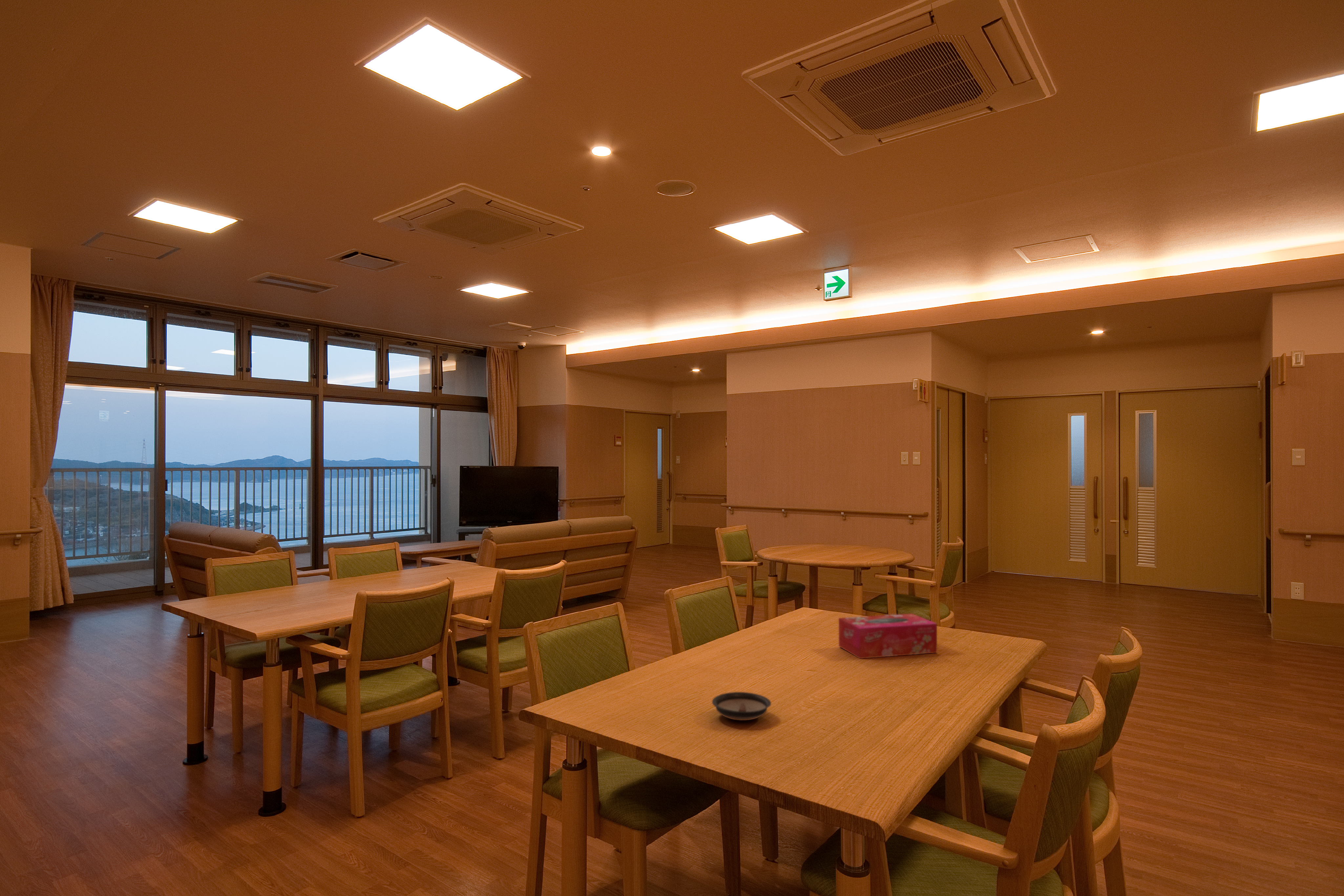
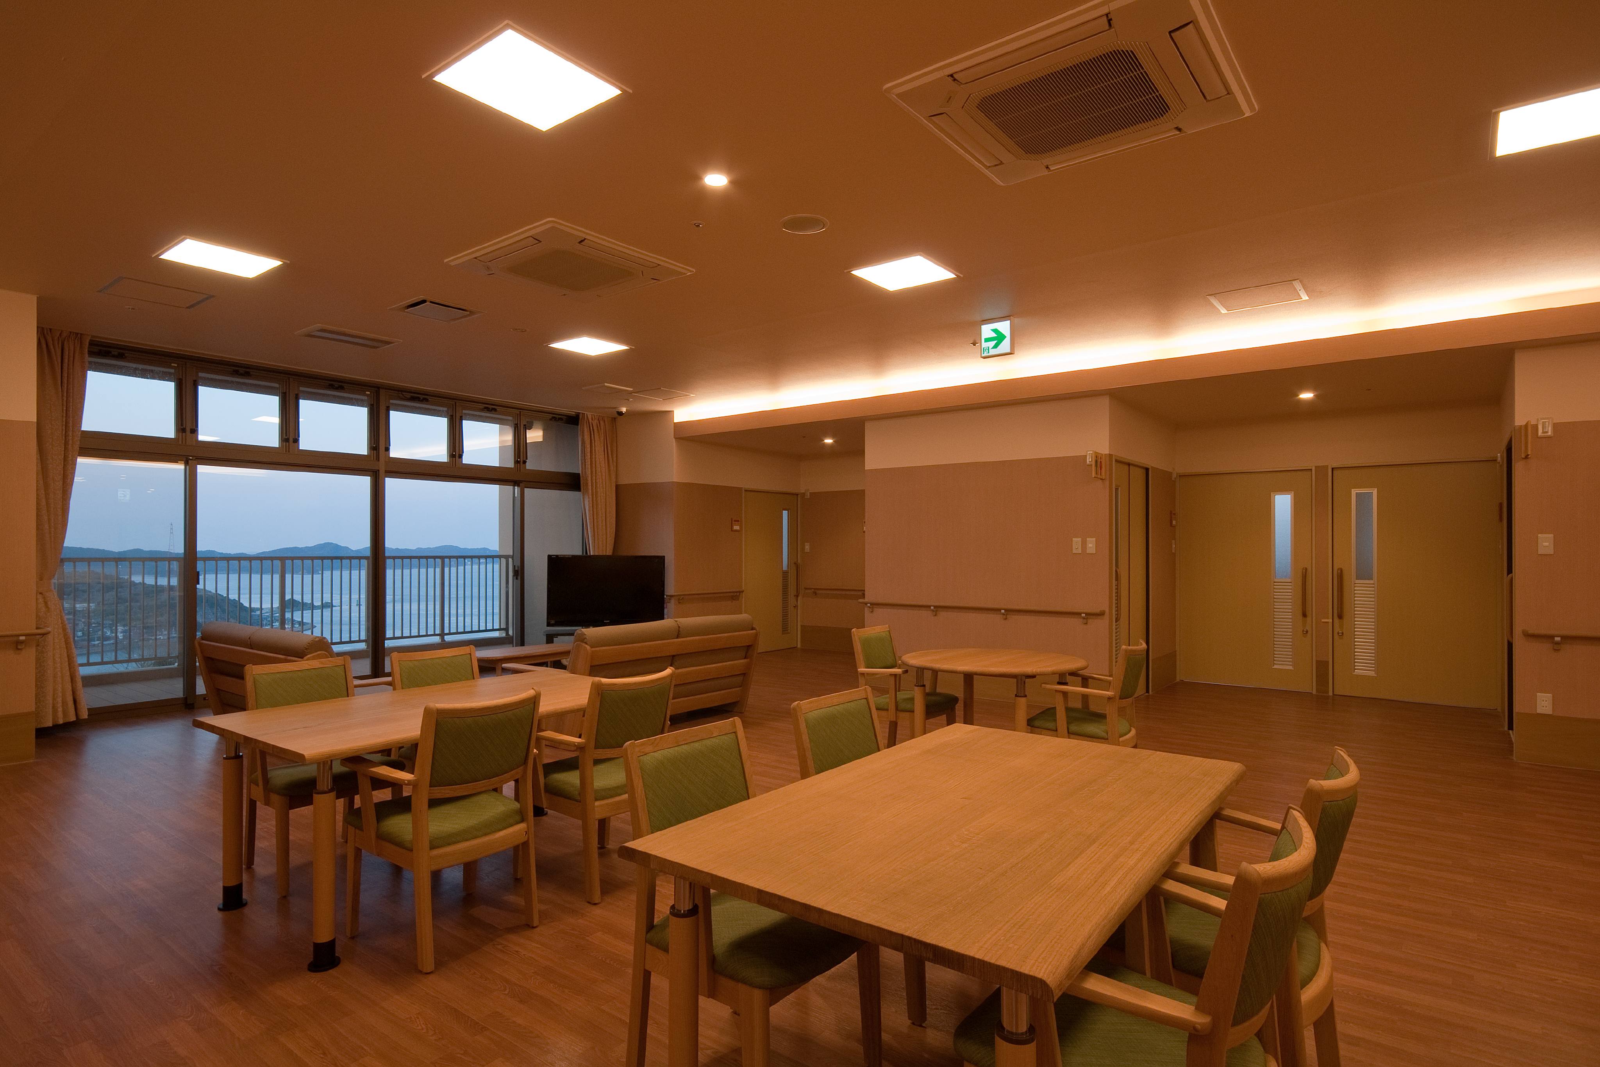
- tissue box (887, 635)
- saucer (741, 708)
